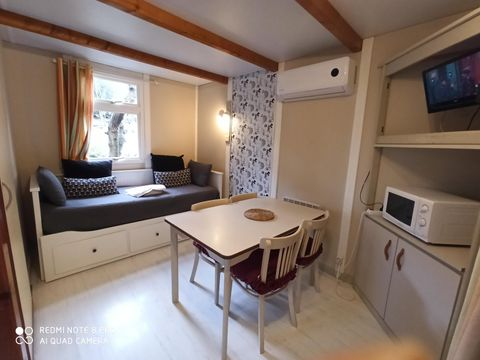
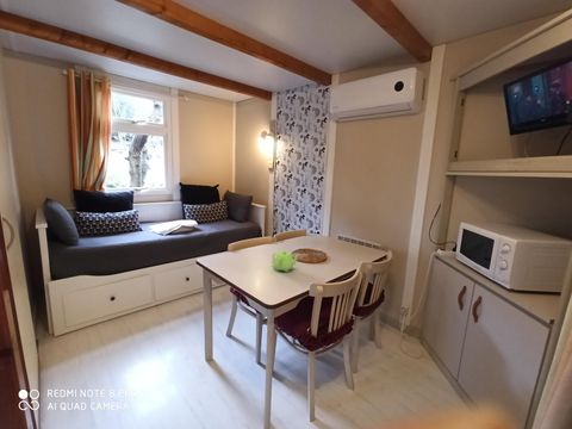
+ teapot (285, 260)
